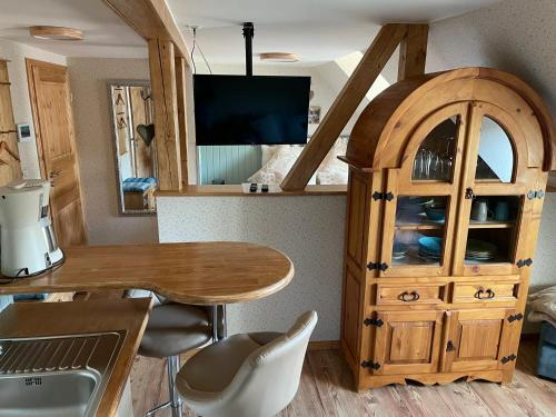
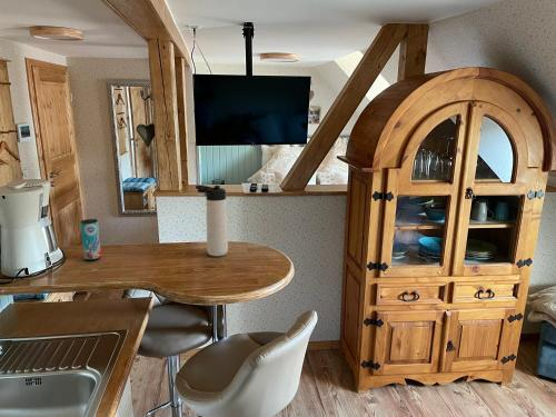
+ beverage can (90, 239)
+ thermos bottle (211, 219)
